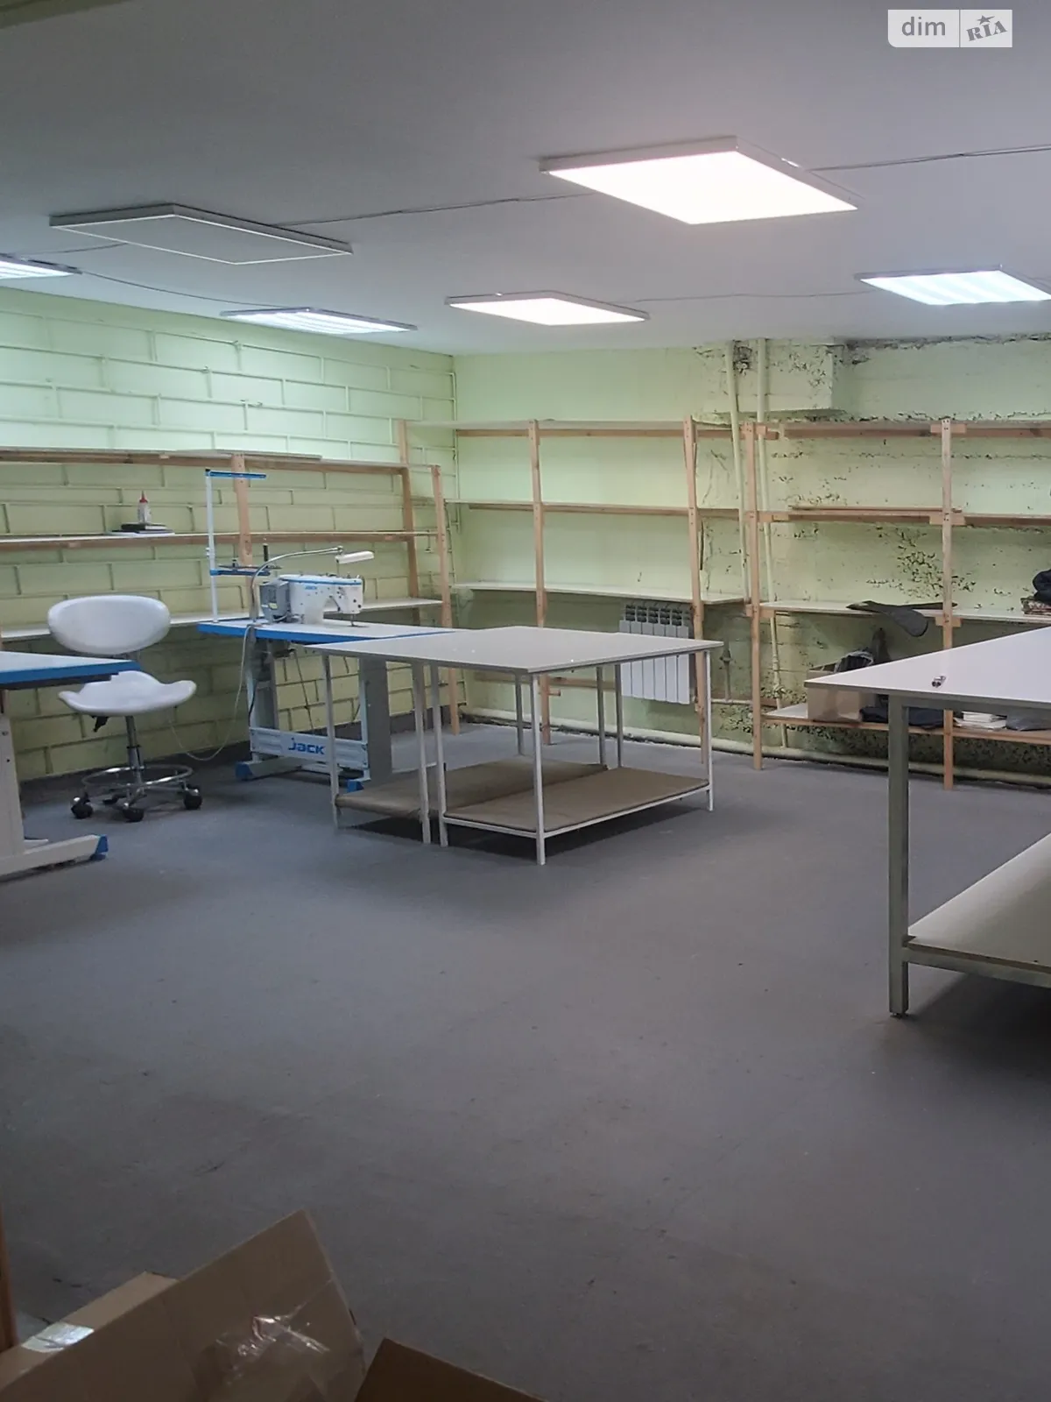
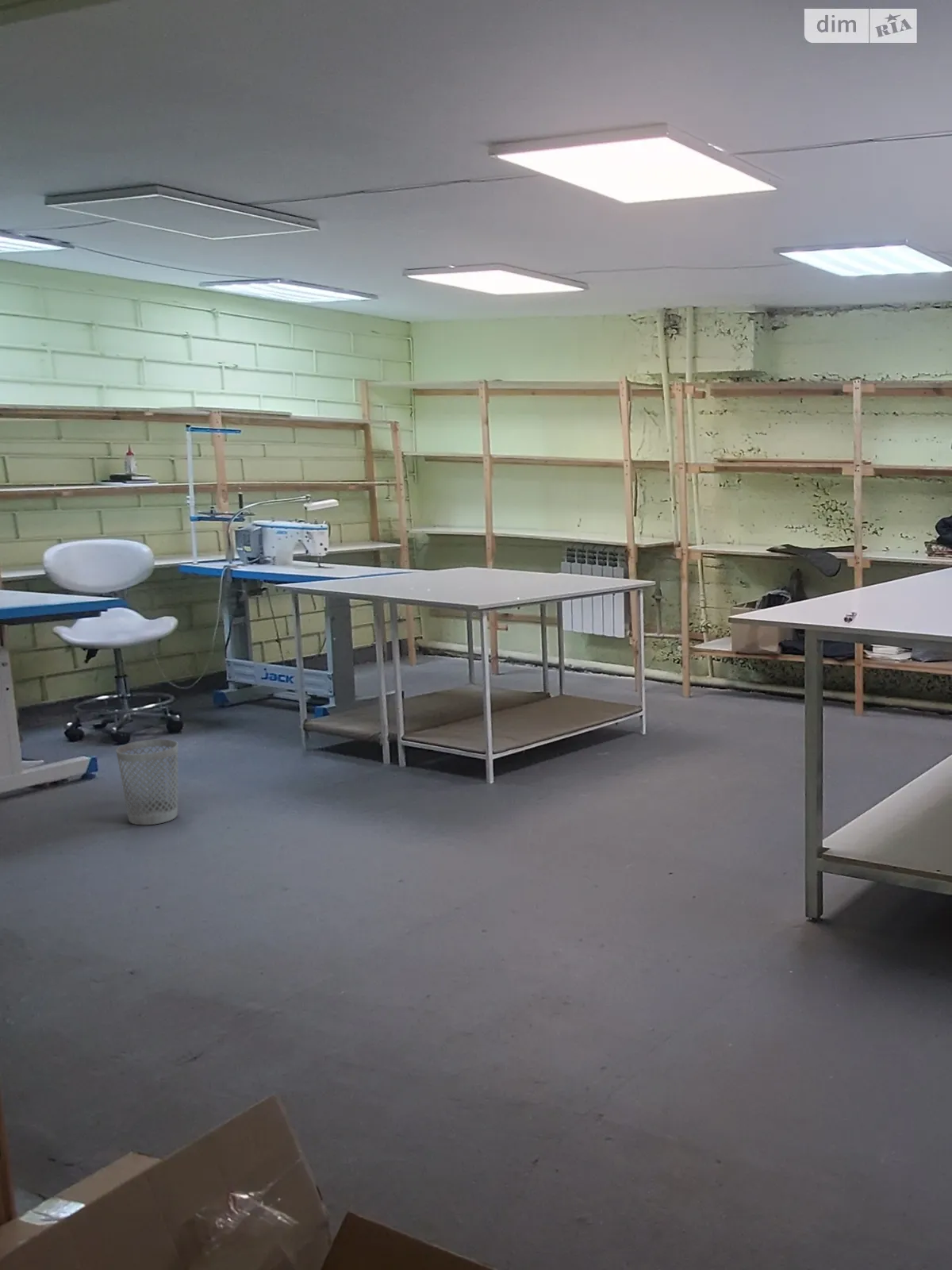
+ wastebasket (150, 782)
